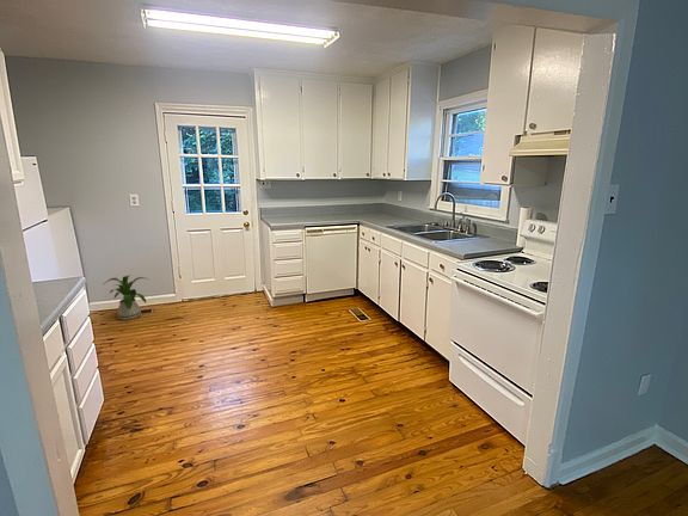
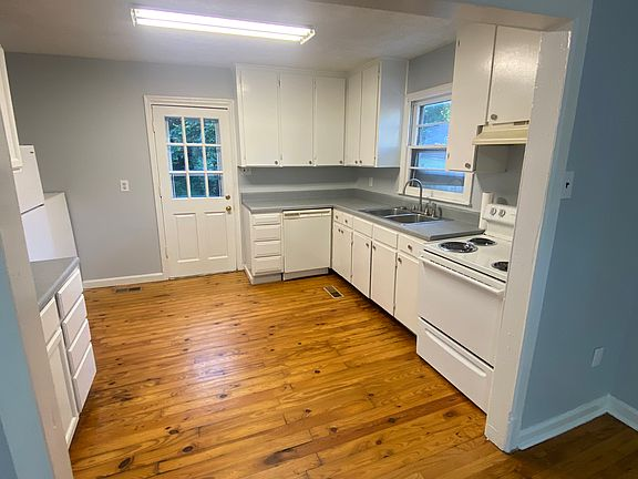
- house plant (129, 293)
